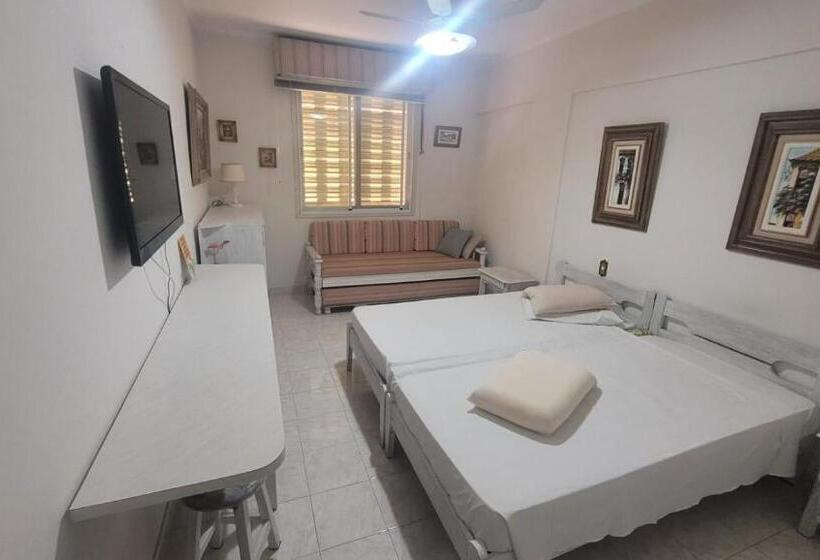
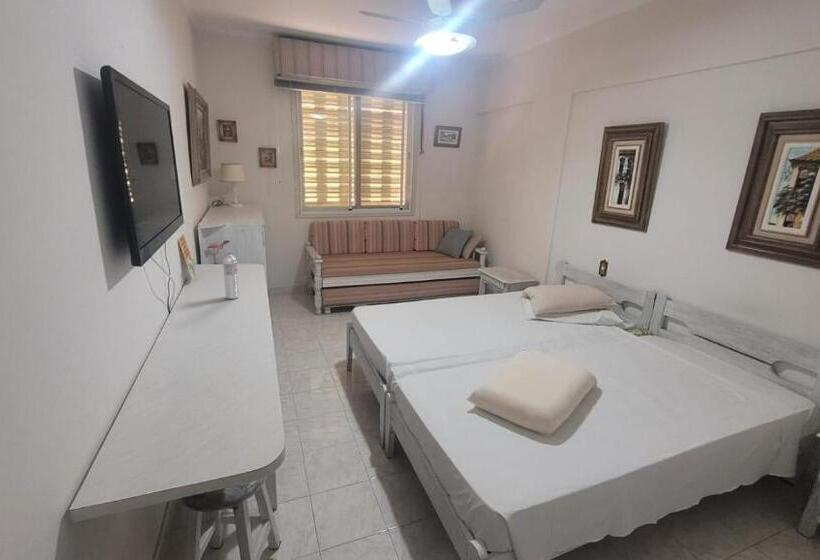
+ water bottle (230, 275)
